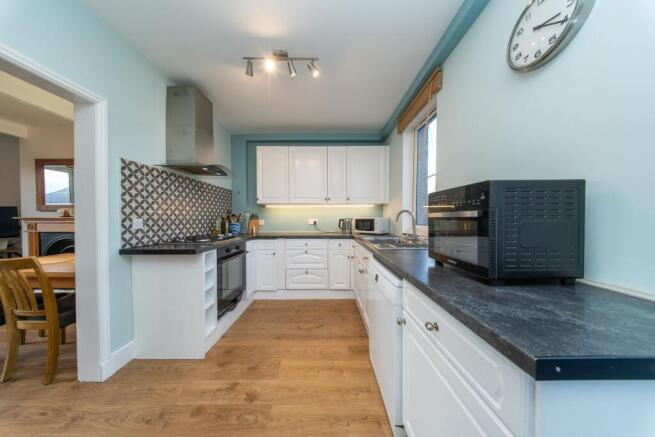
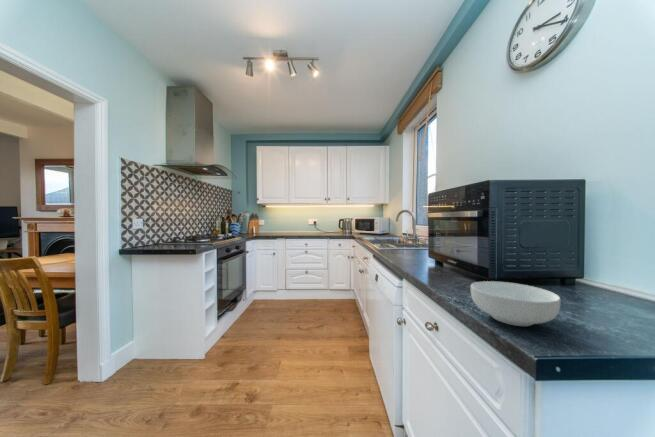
+ cereal bowl (511, 304)
